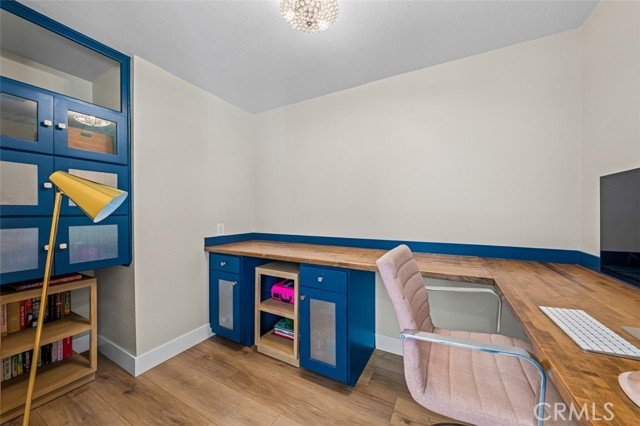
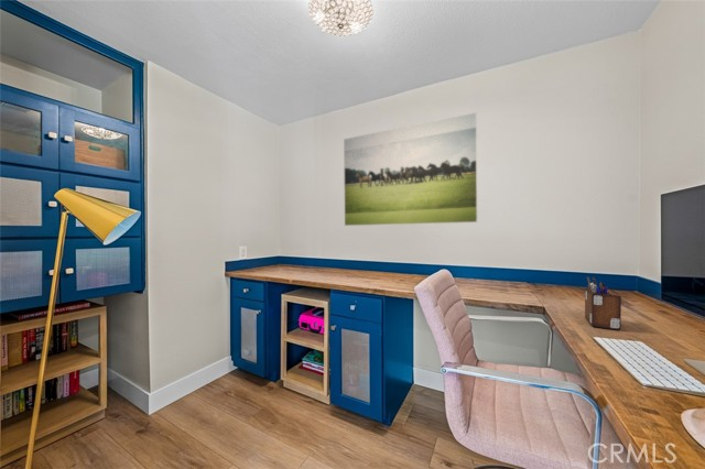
+ desk organizer (601, 301)
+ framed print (402, 175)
